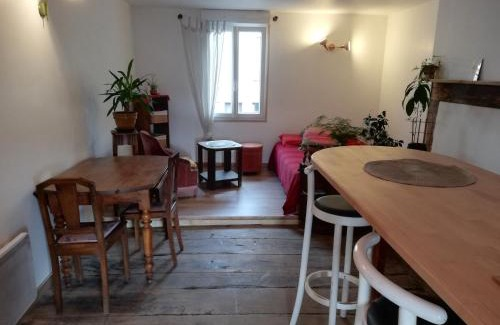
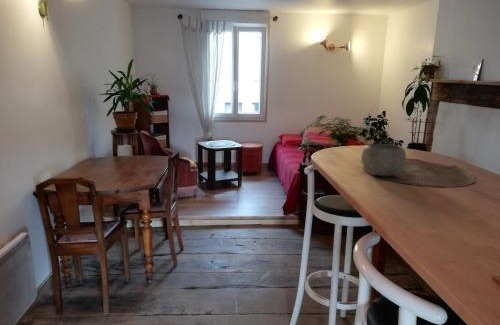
+ bowl (382, 160)
